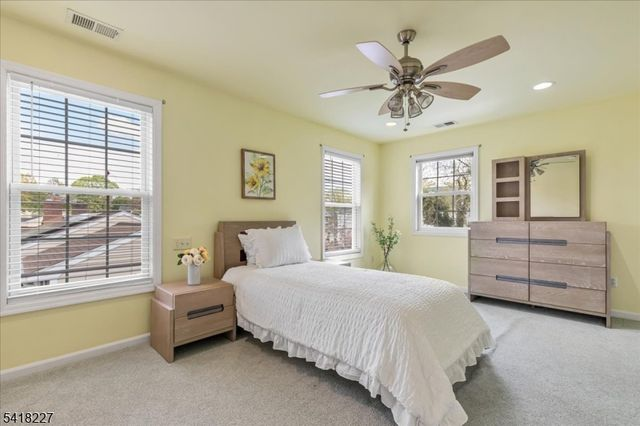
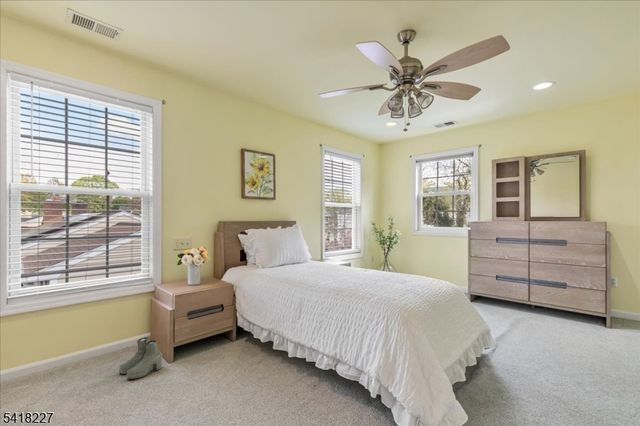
+ boots (141, 356)
